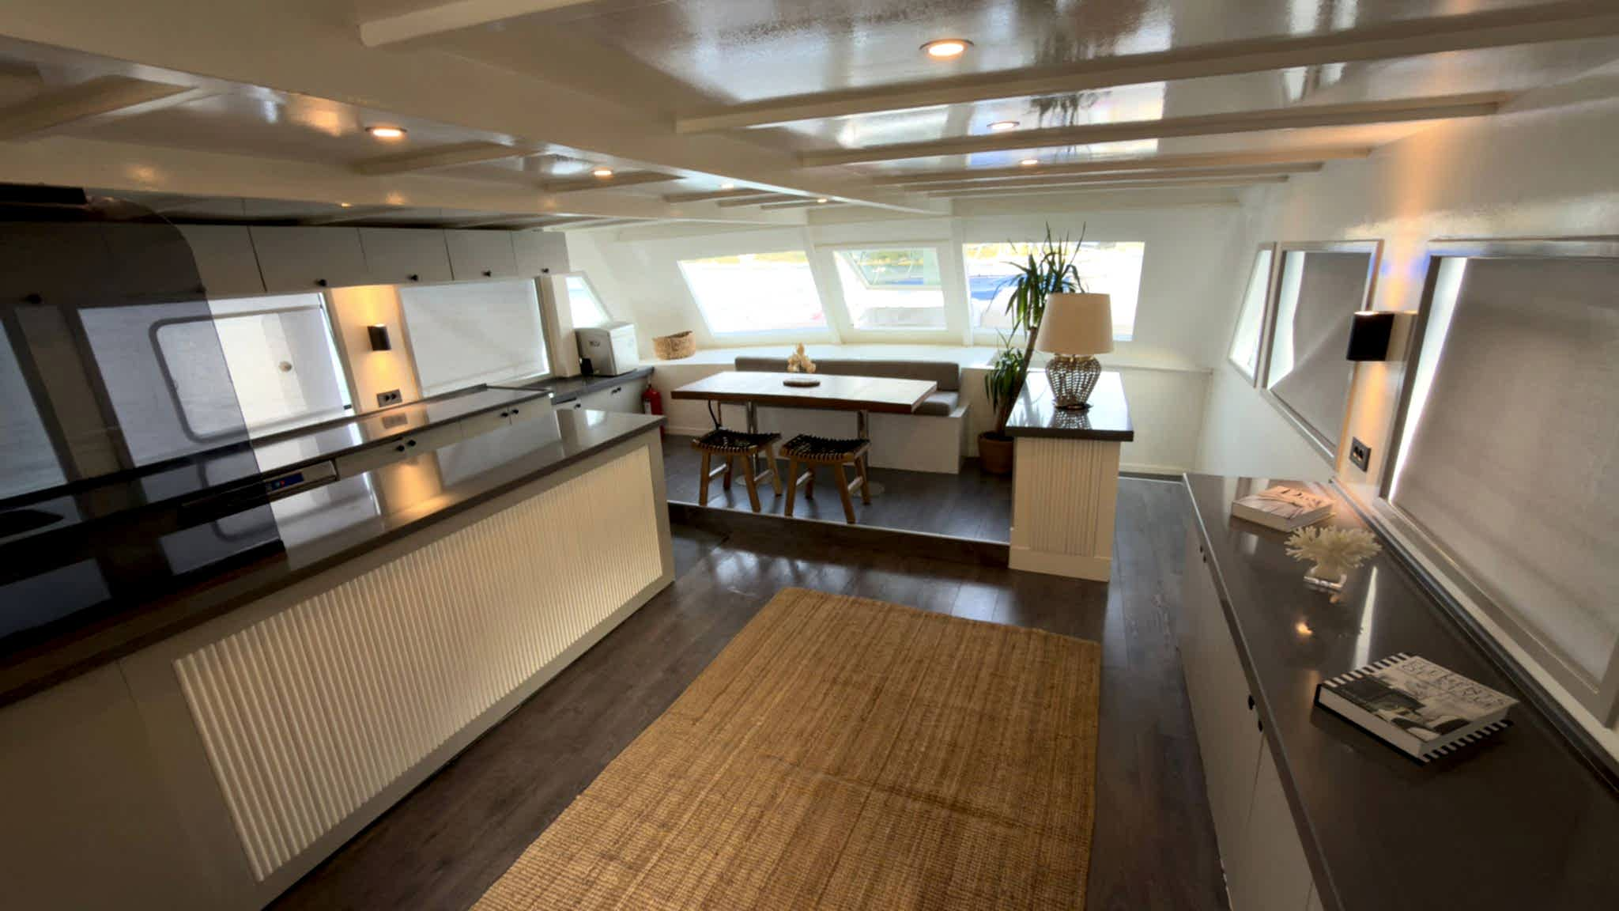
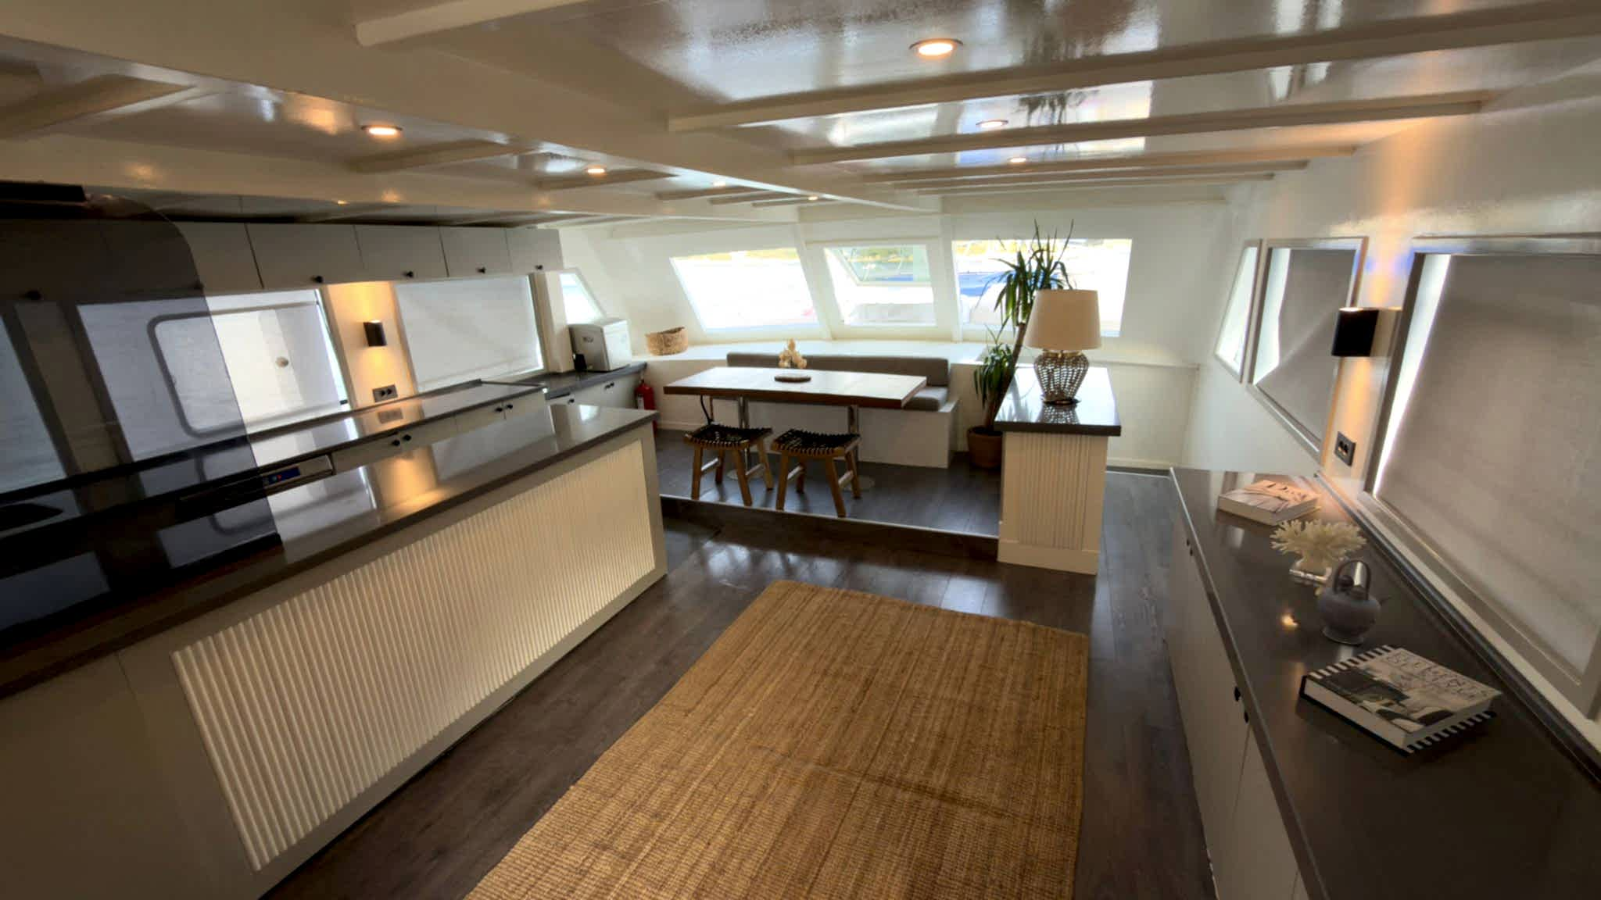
+ teapot (1356, 599)
